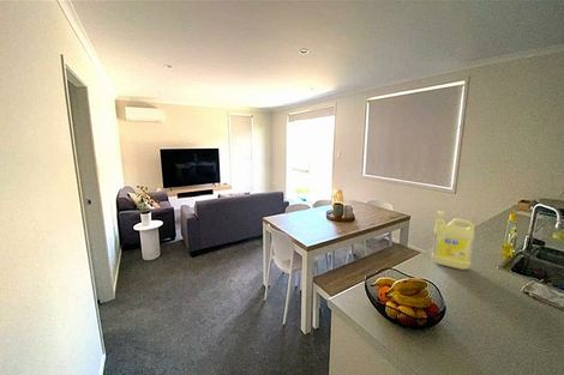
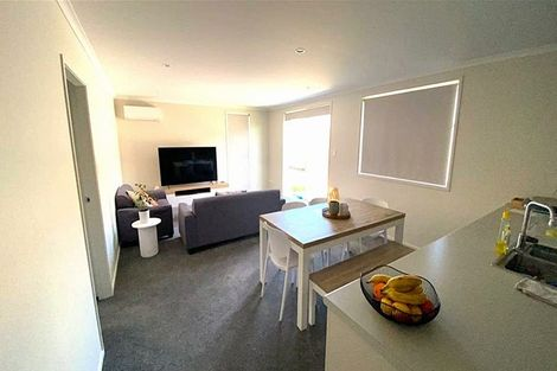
- detergent (451, 240)
